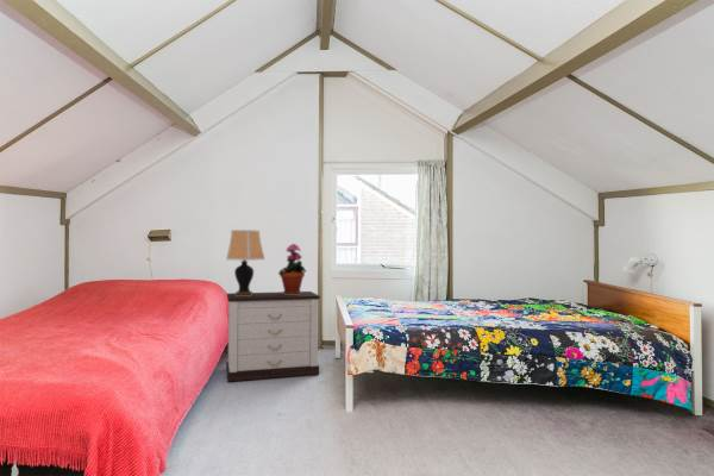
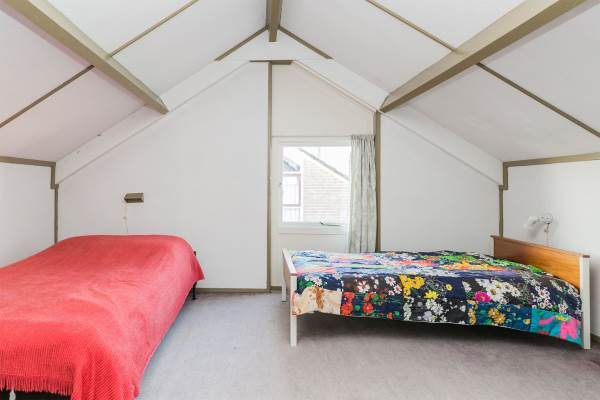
- table lamp (245, 262)
- nightstand (271, 332)
- potted plant (293, 268)
